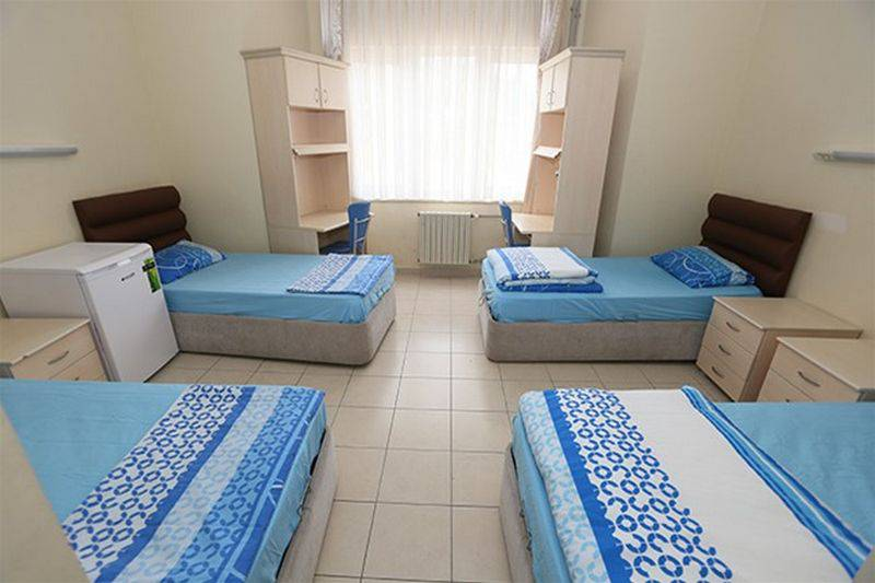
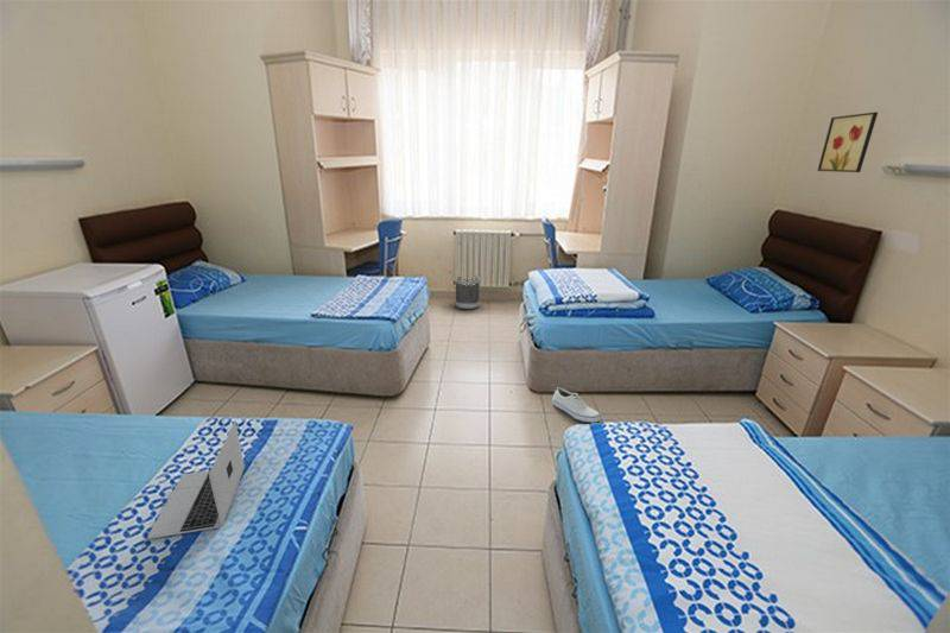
+ wall art (846, 144)
+ wastebasket (467, 291)
+ shoe (576, 404)
+ laptop (195, 475)
